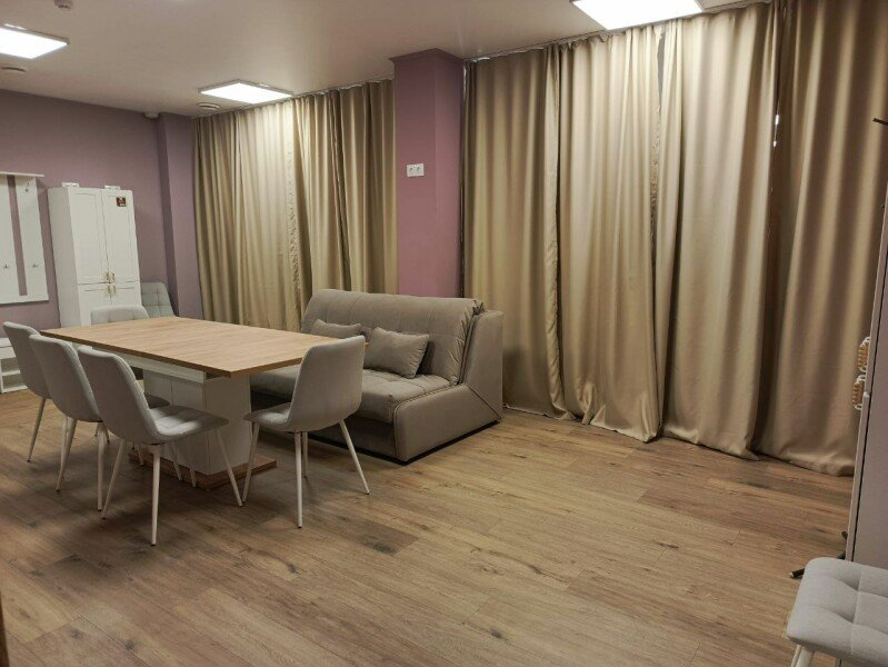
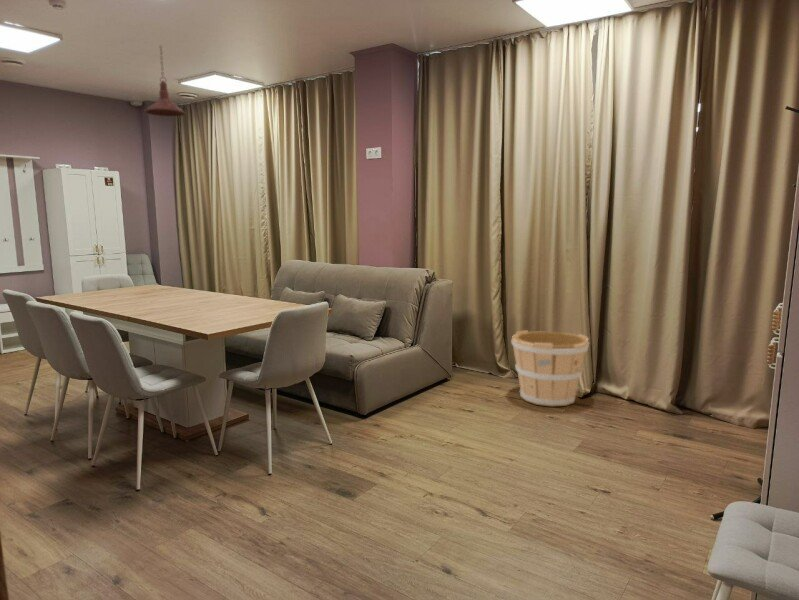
+ pendant light (164, 78)
+ wooden bucket (548, 366)
